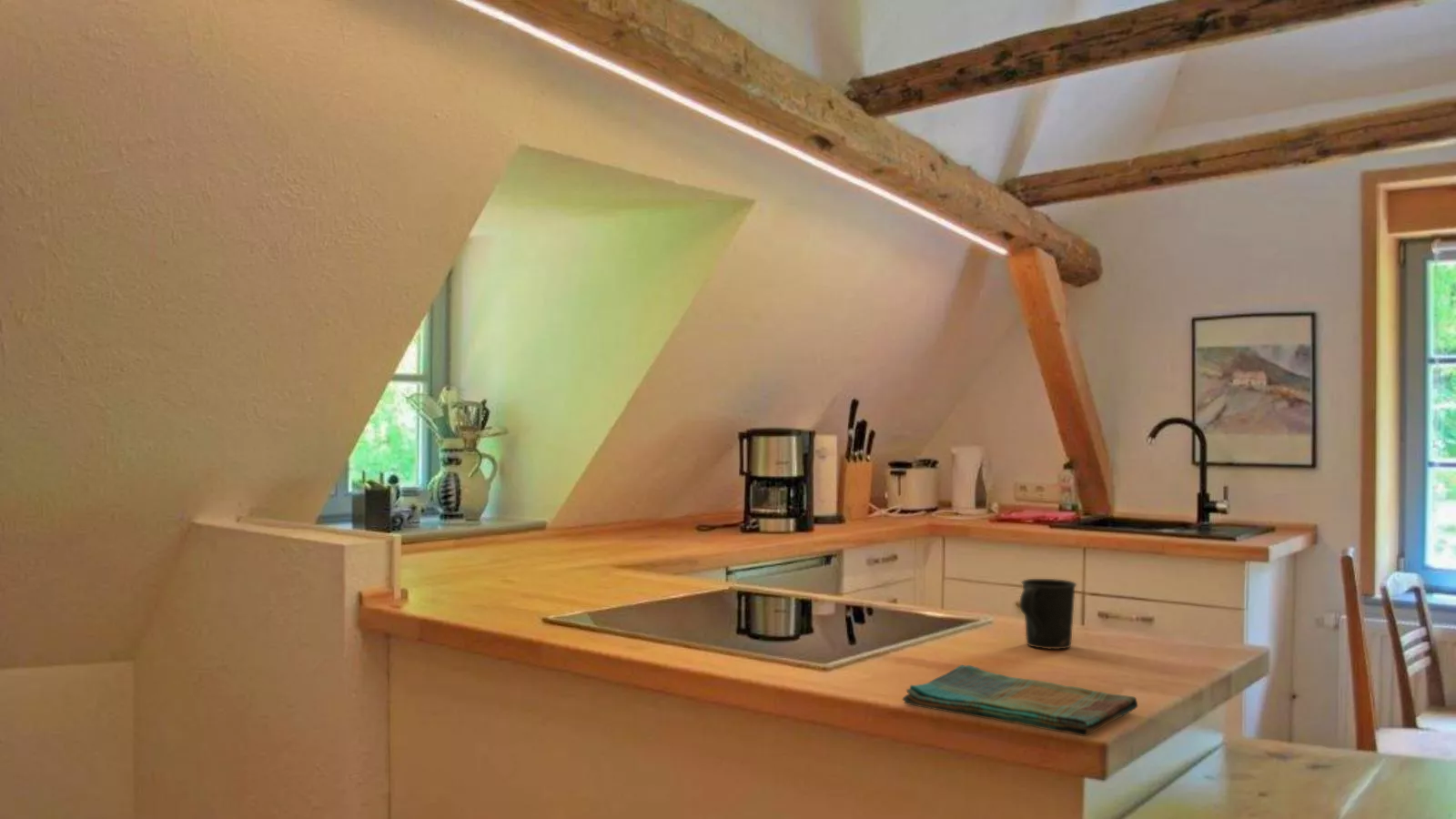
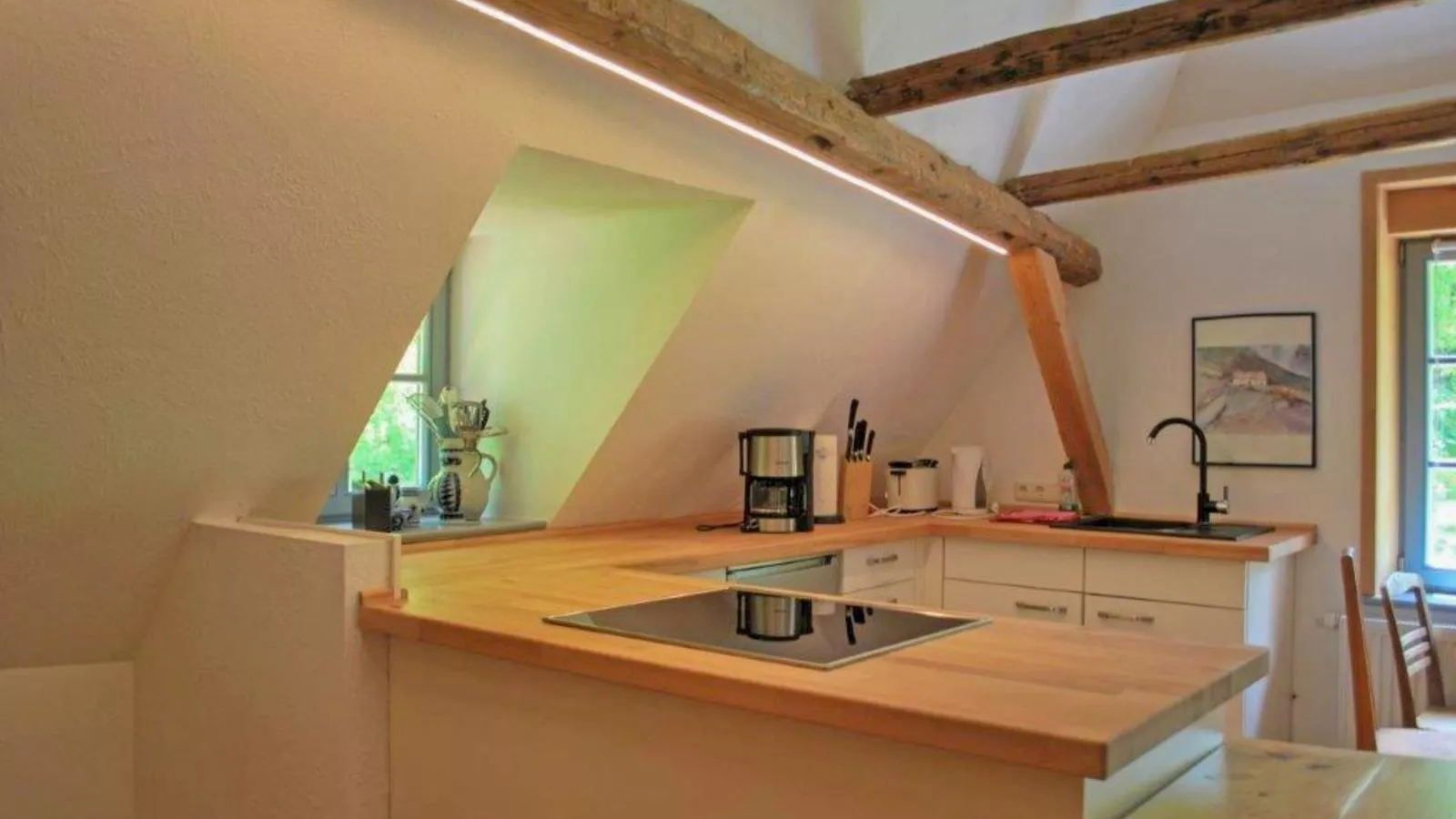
- mug (1043, 614)
- dish towel (1019, 697)
